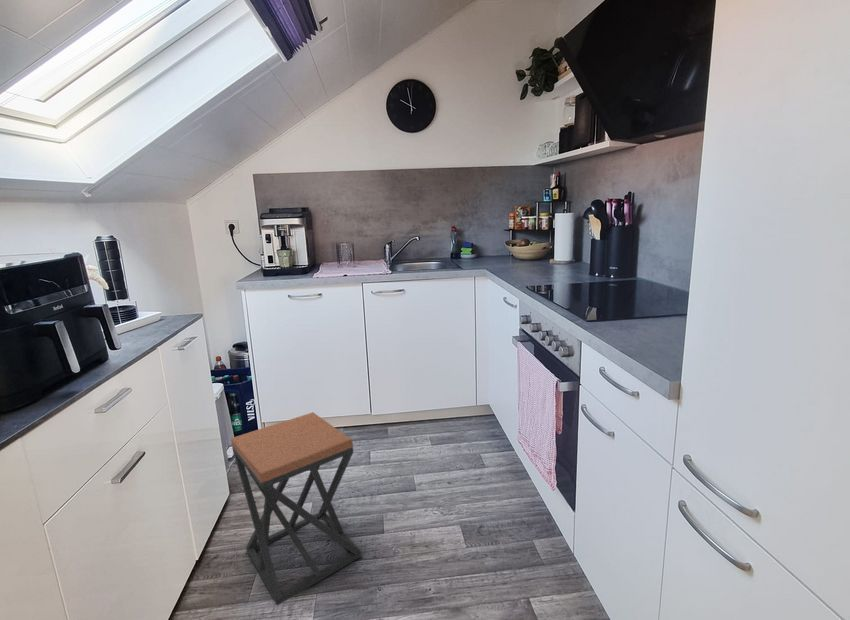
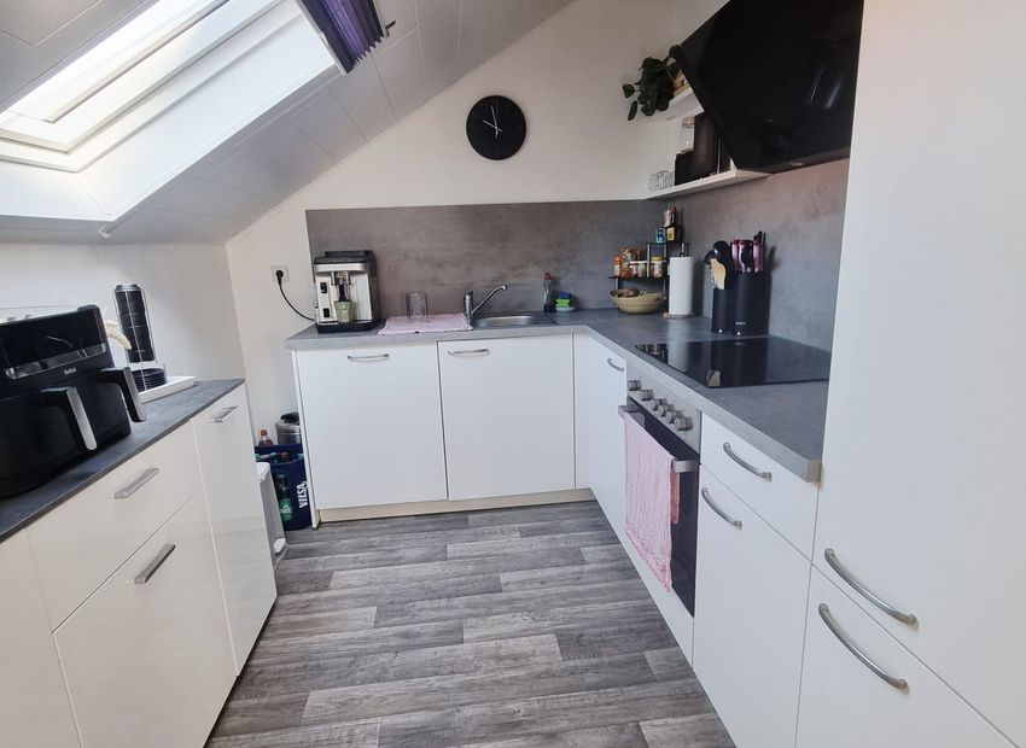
- stool (299, 498)
